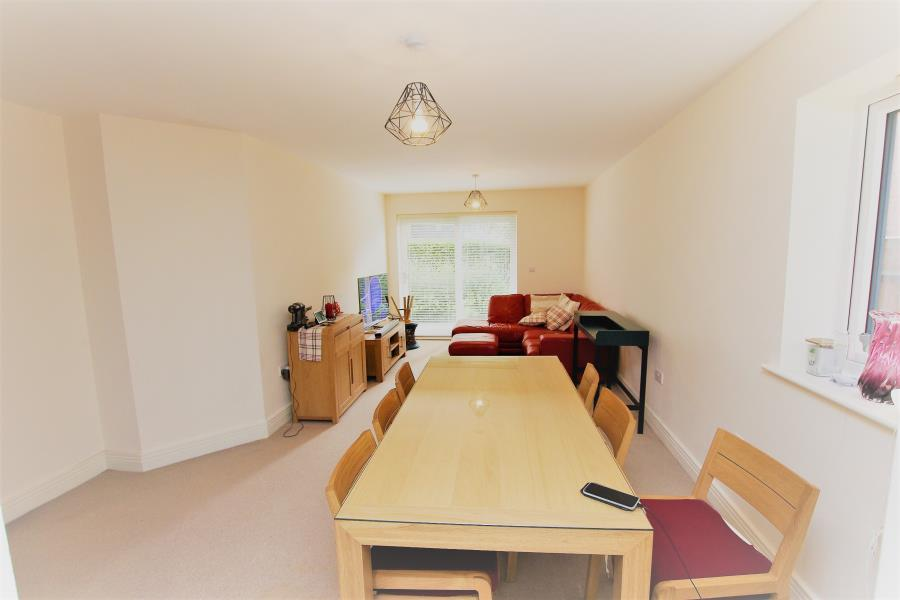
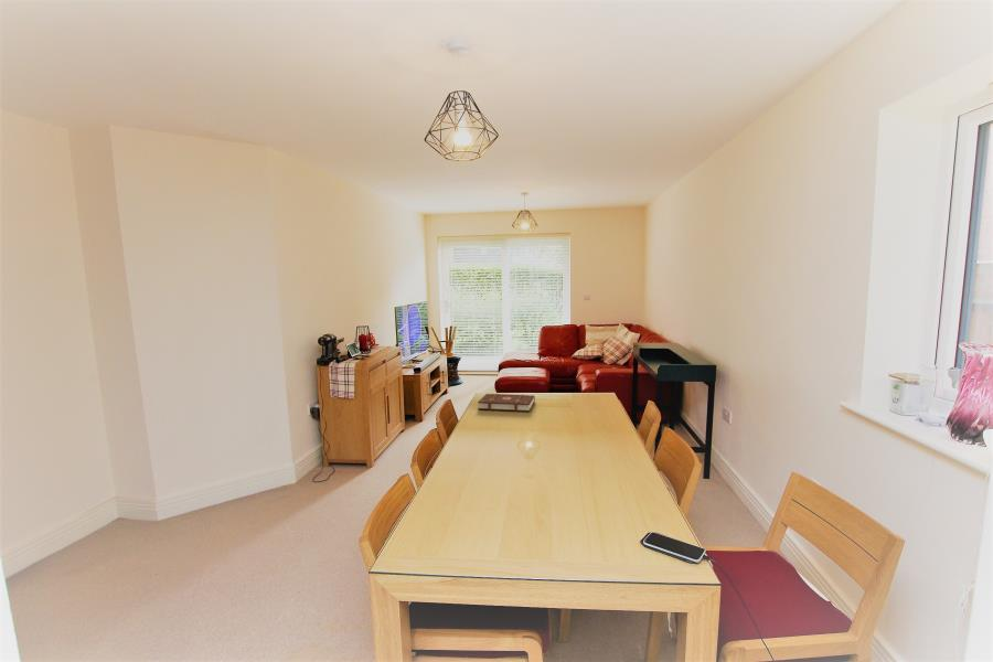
+ book (506, 401)
